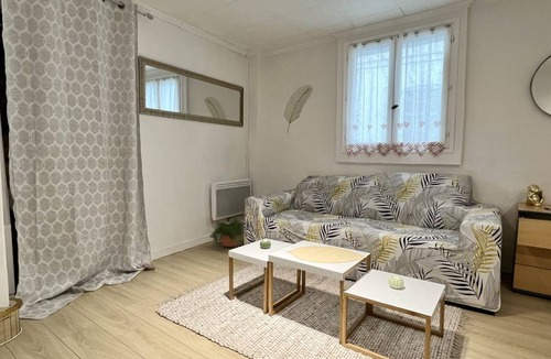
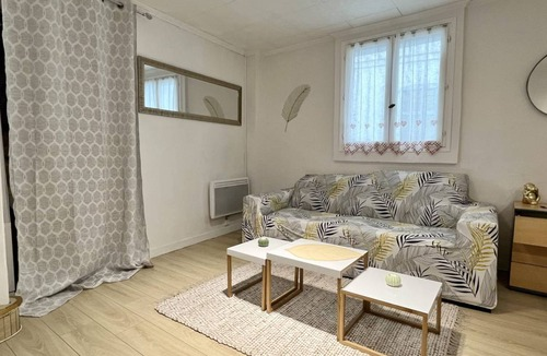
- potted plant (228, 232)
